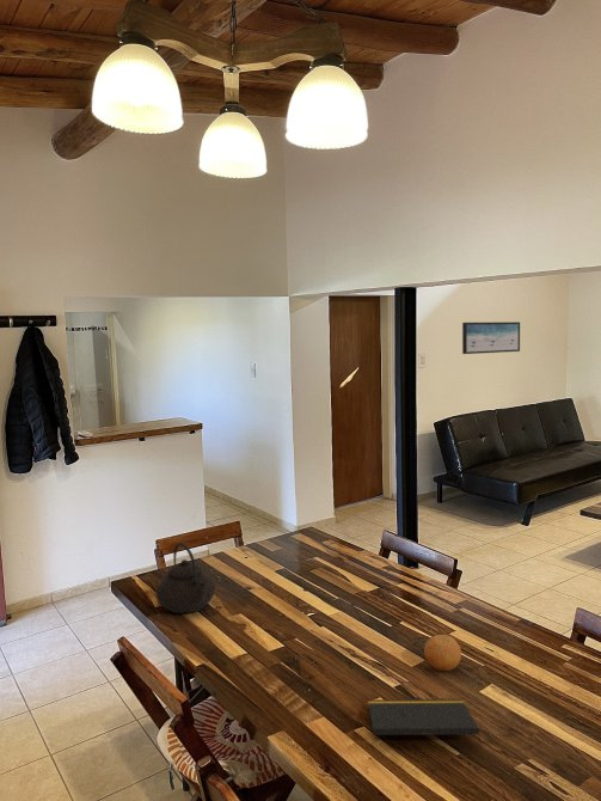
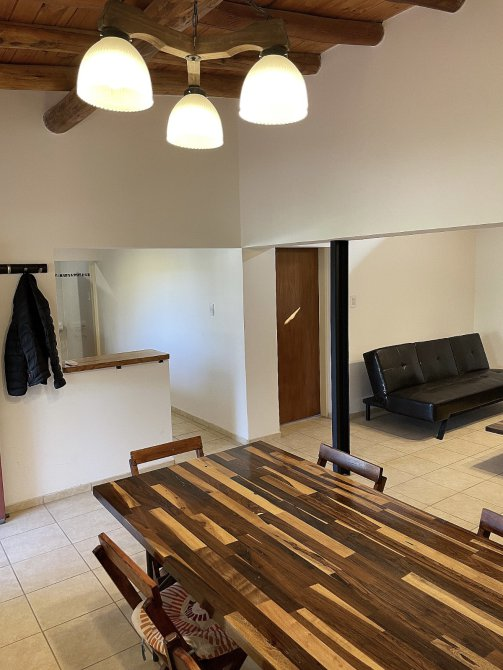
- notepad (419, 716)
- wall art (492, 337)
- teapot (188, 576)
- fruit (442, 652)
